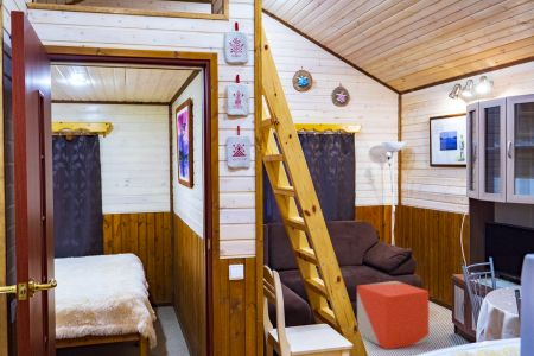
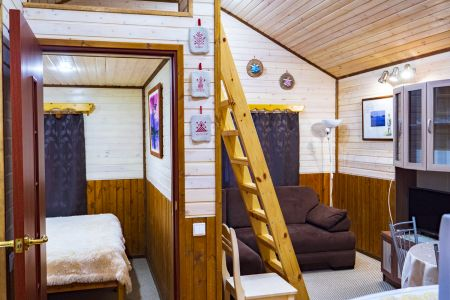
- stool (392, 312)
